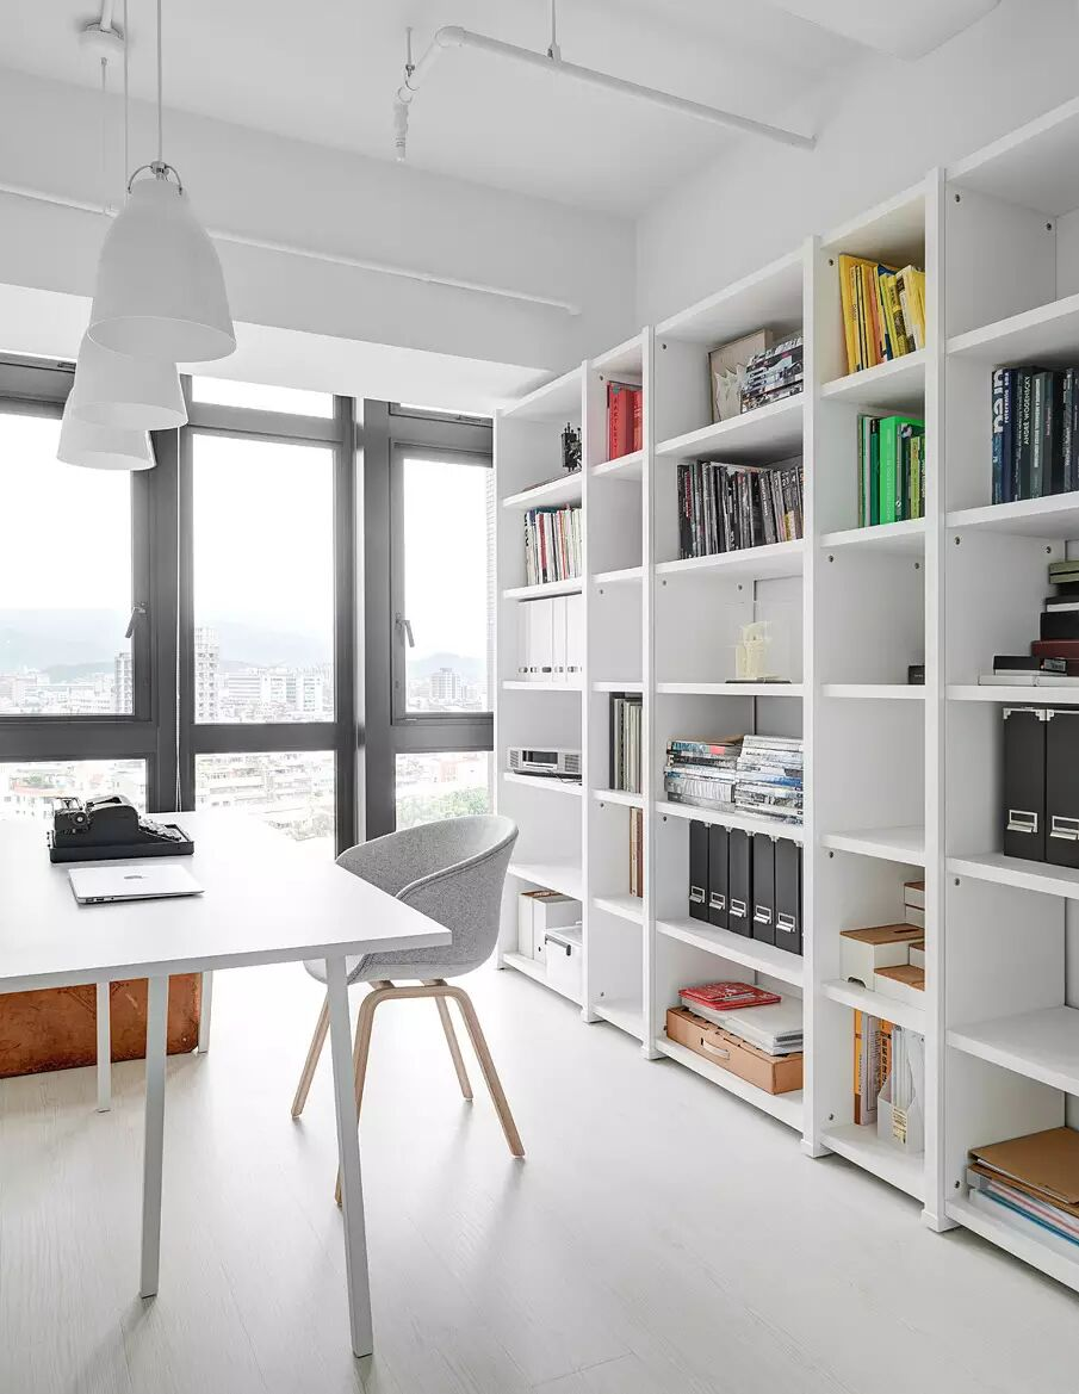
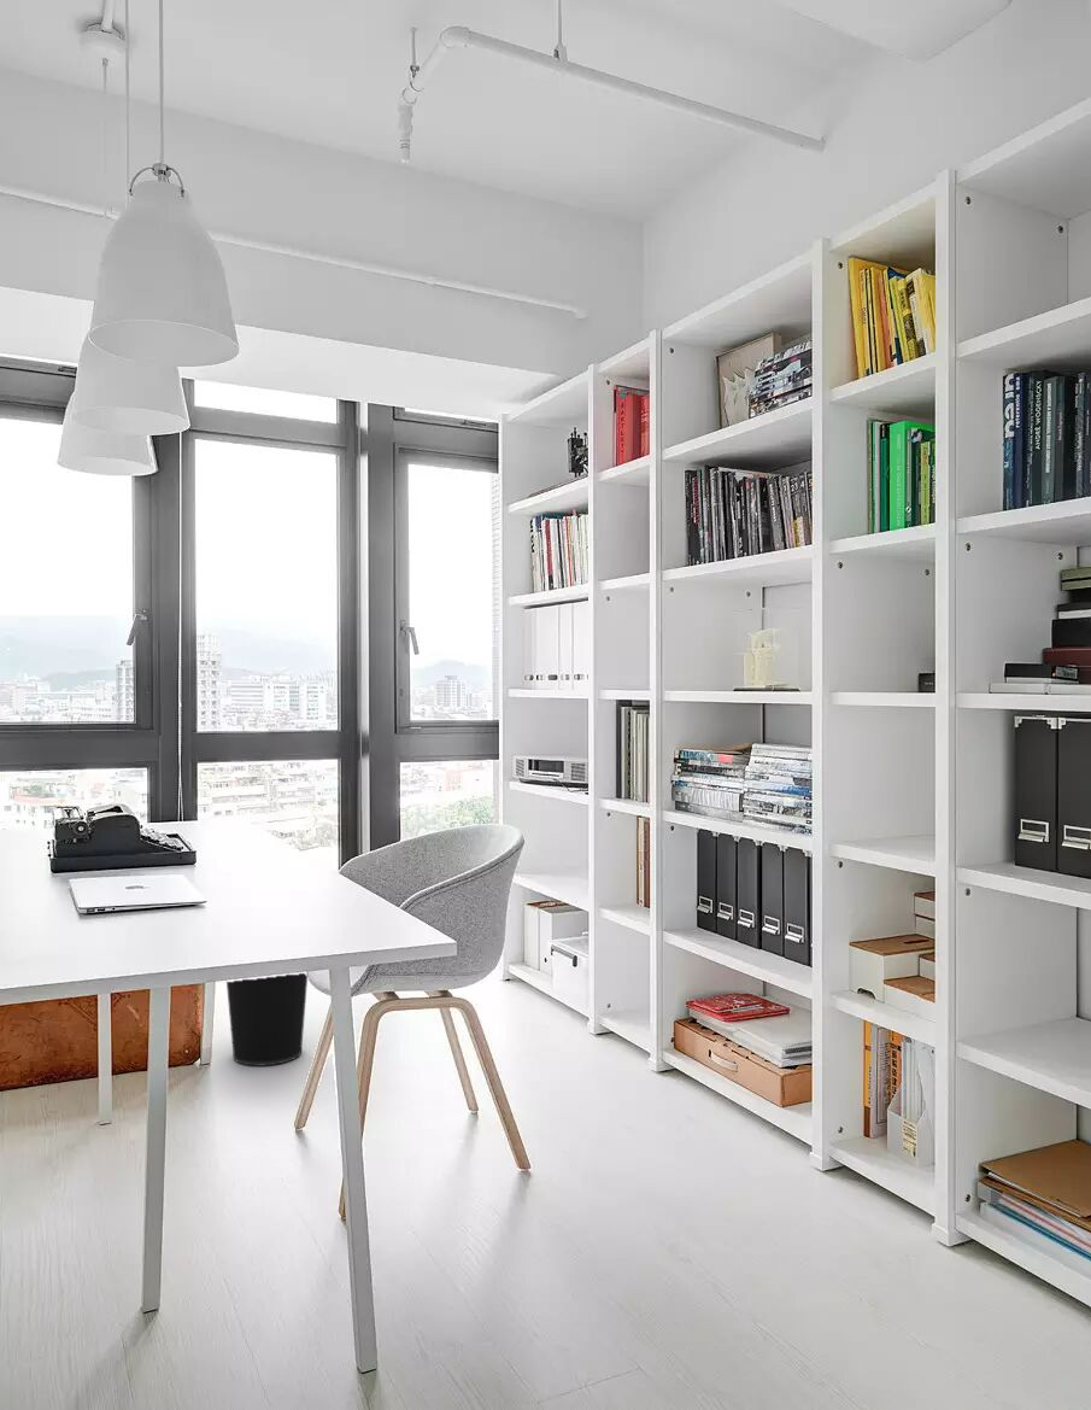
+ wastebasket (268, 1005)
